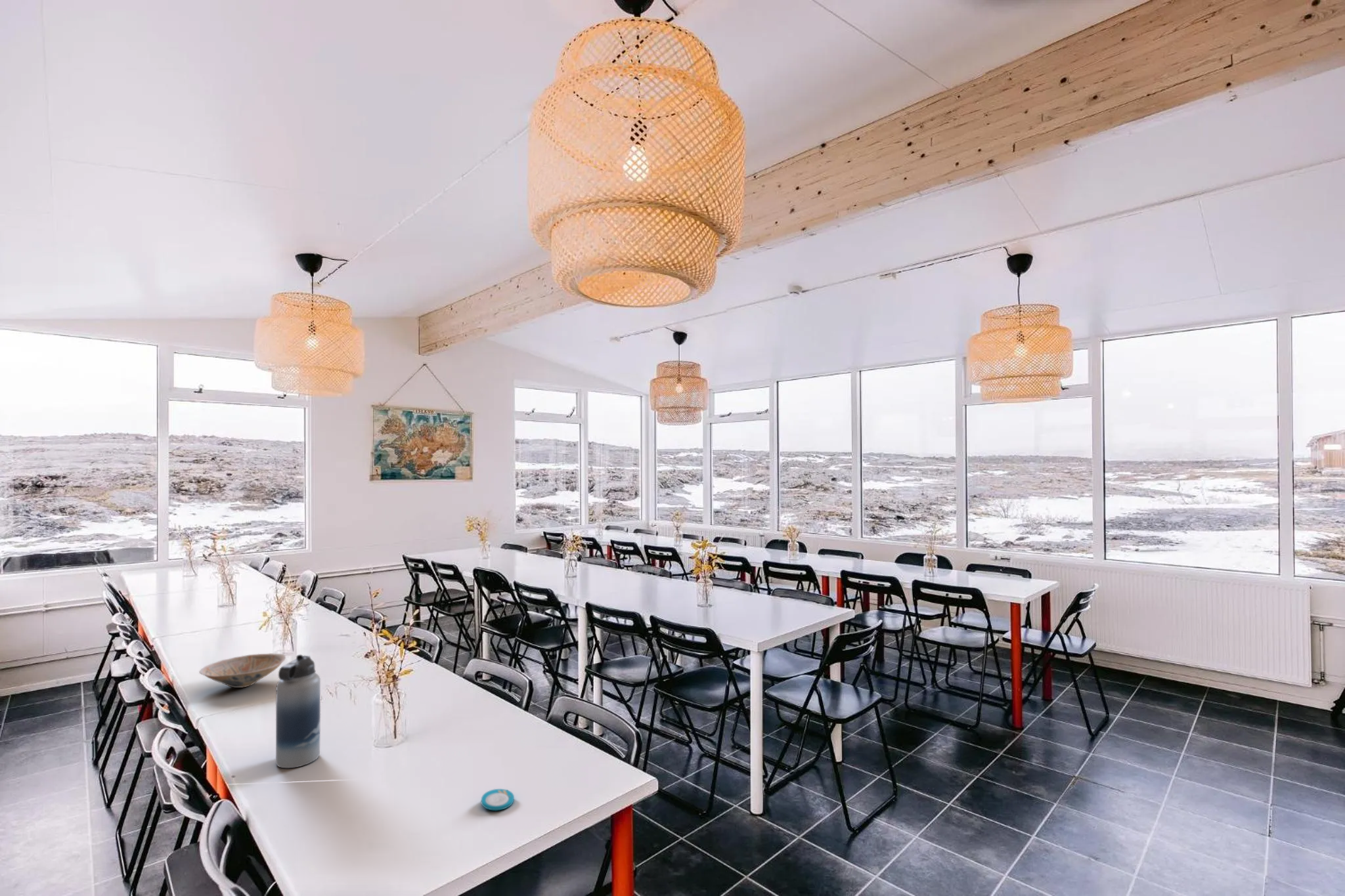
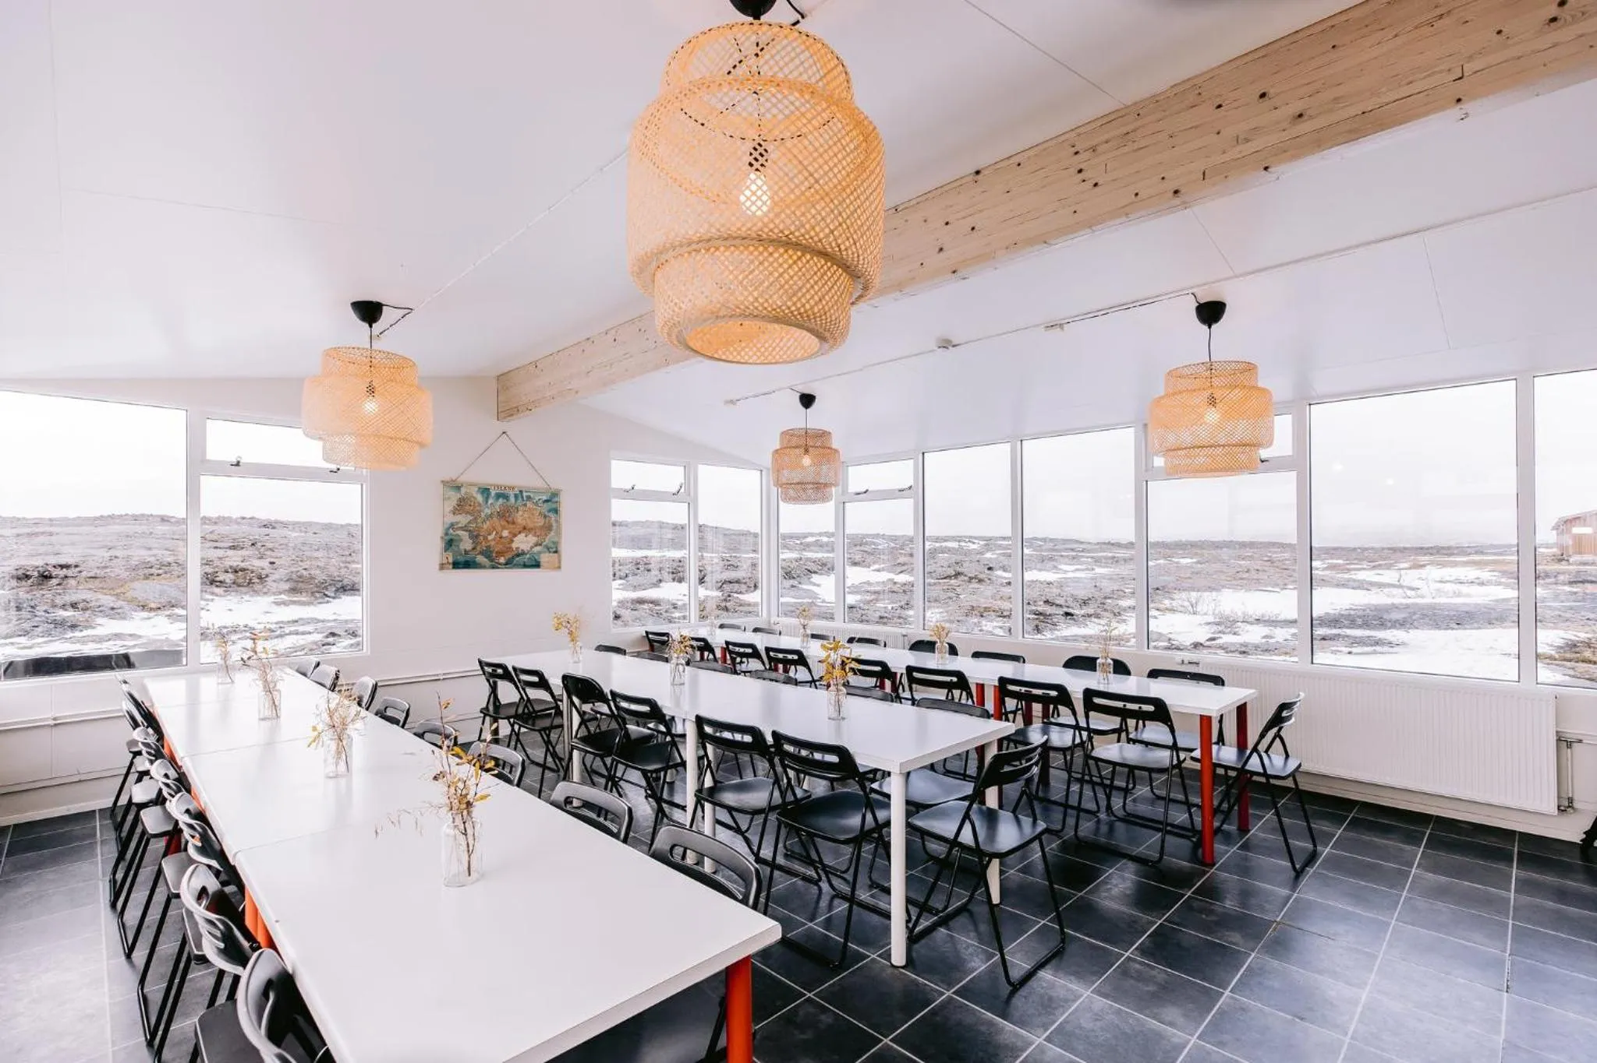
- plate (496, 797)
- bowl (244, 673)
- water bottle (296, 708)
